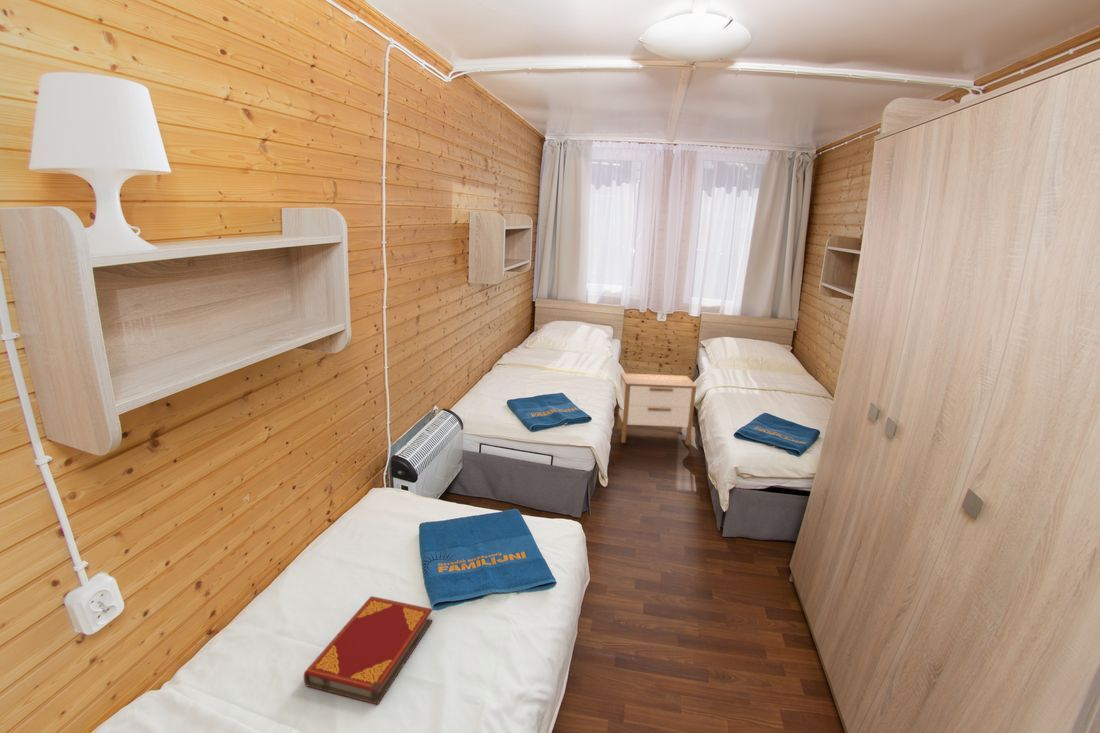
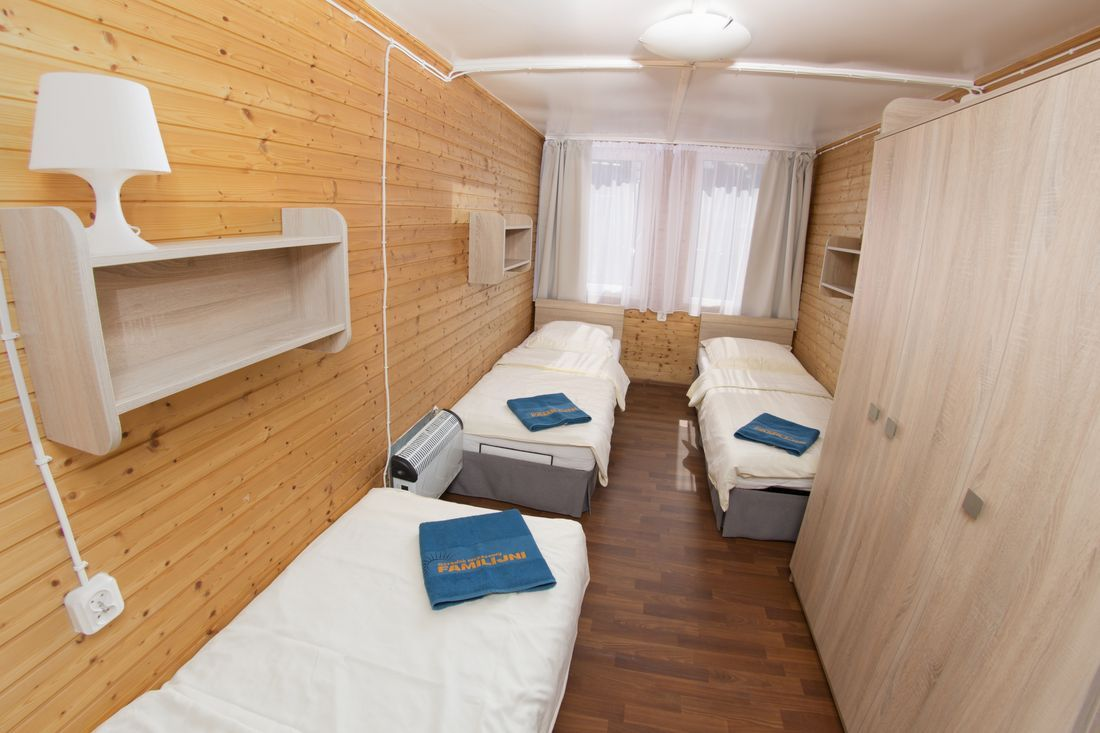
- hardback book (373, 644)
- nightstand (655, 408)
